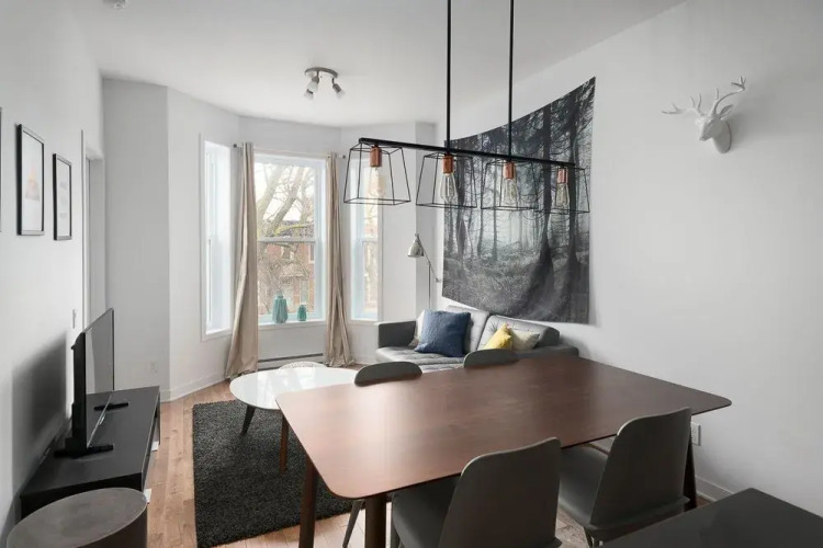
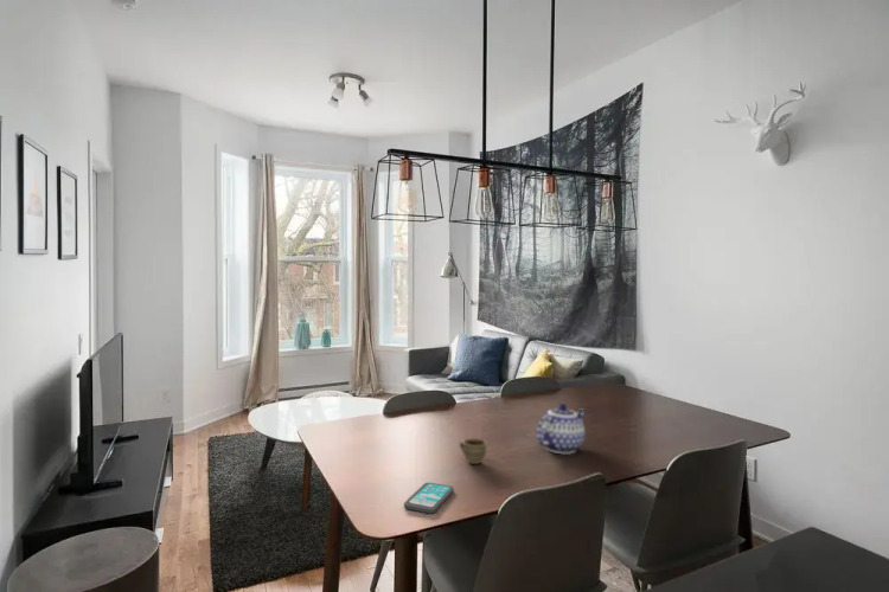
+ teapot (561, 426)
+ smartphone (429, 496)
+ cup (472, 450)
